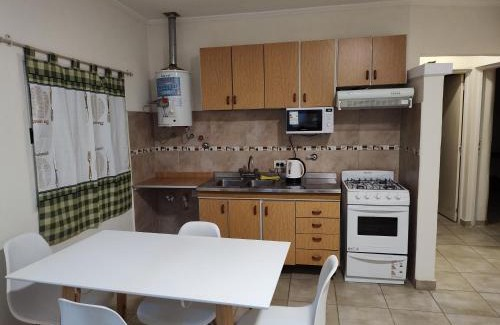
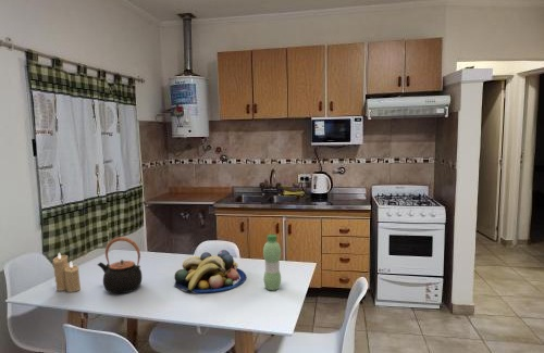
+ water bottle (272, 262)
+ fruit bowl (211, 266)
+ teapot (119, 262)
+ candle (66, 270)
